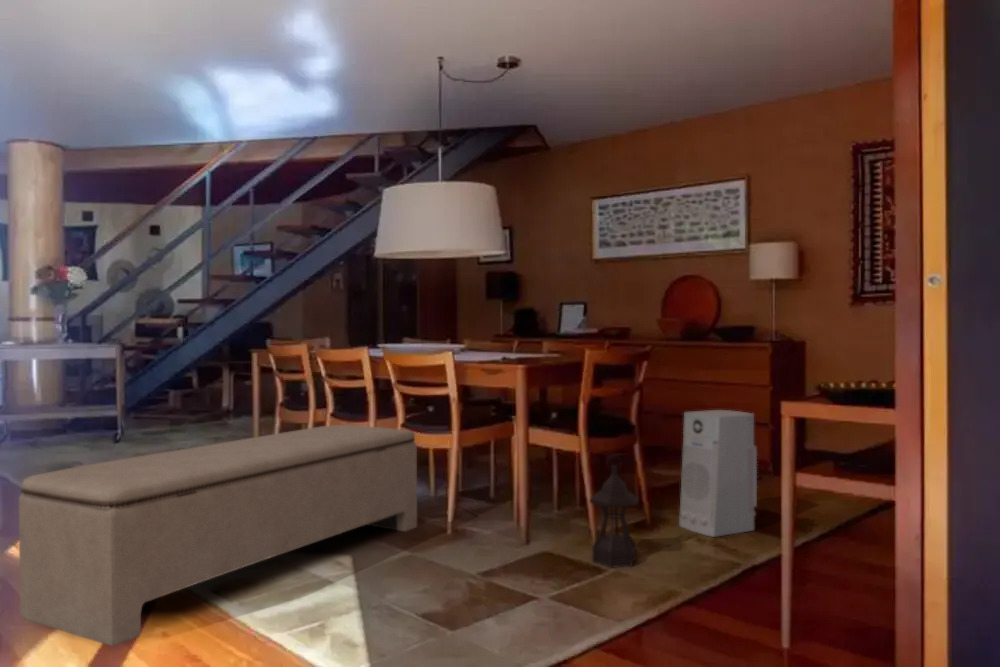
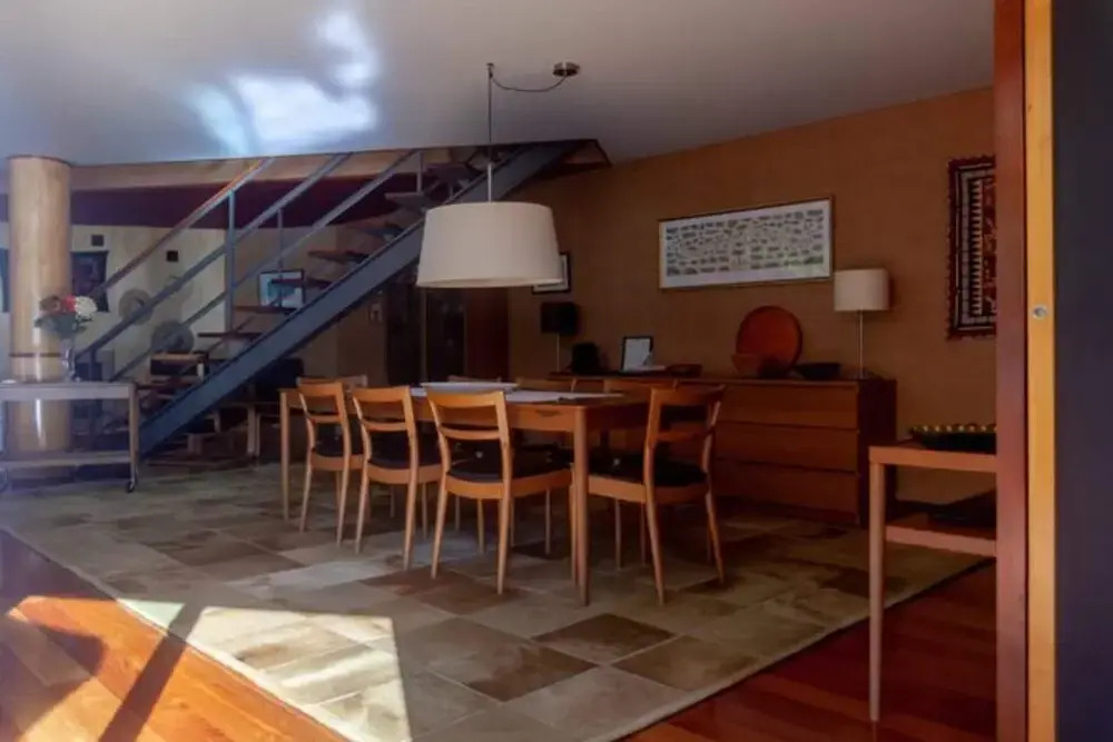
- bench (254, 505)
- air purifier (718, 470)
- lantern (615, 508)
